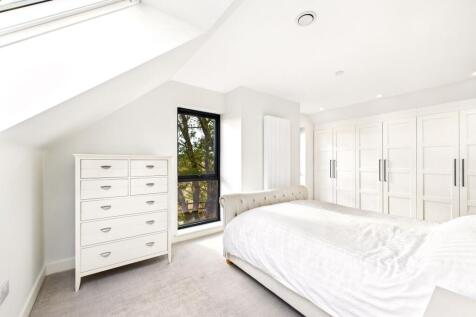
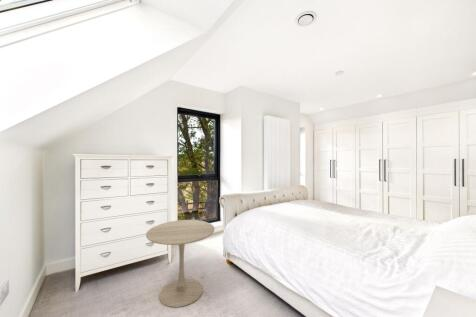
+ side table (181, 260)
